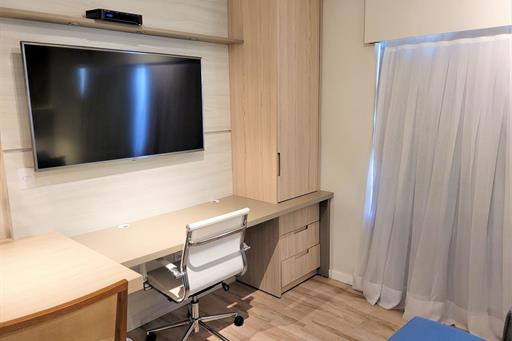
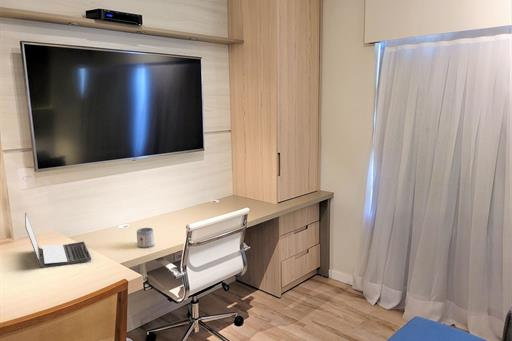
+ mug (143, 236)
+ laptop (57, 245)
